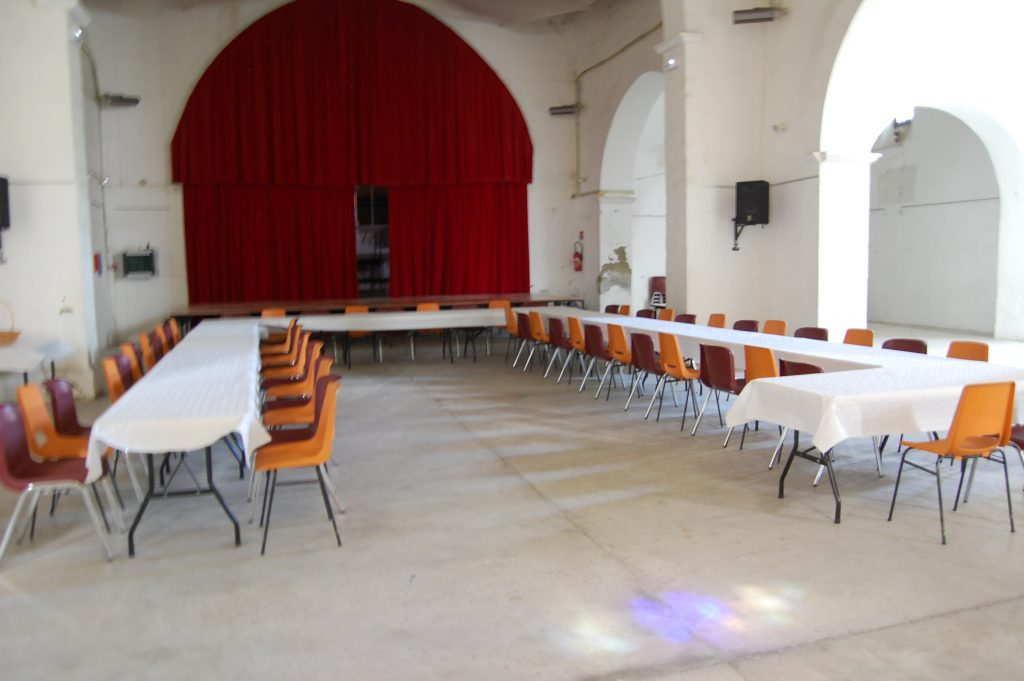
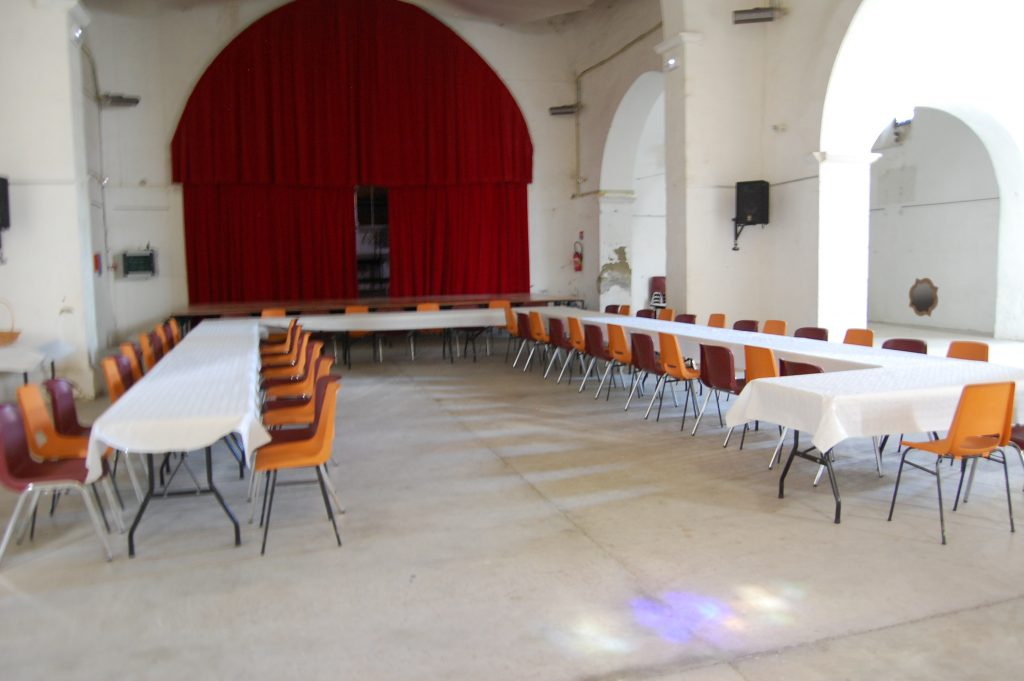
+ mirror (922, 297)
